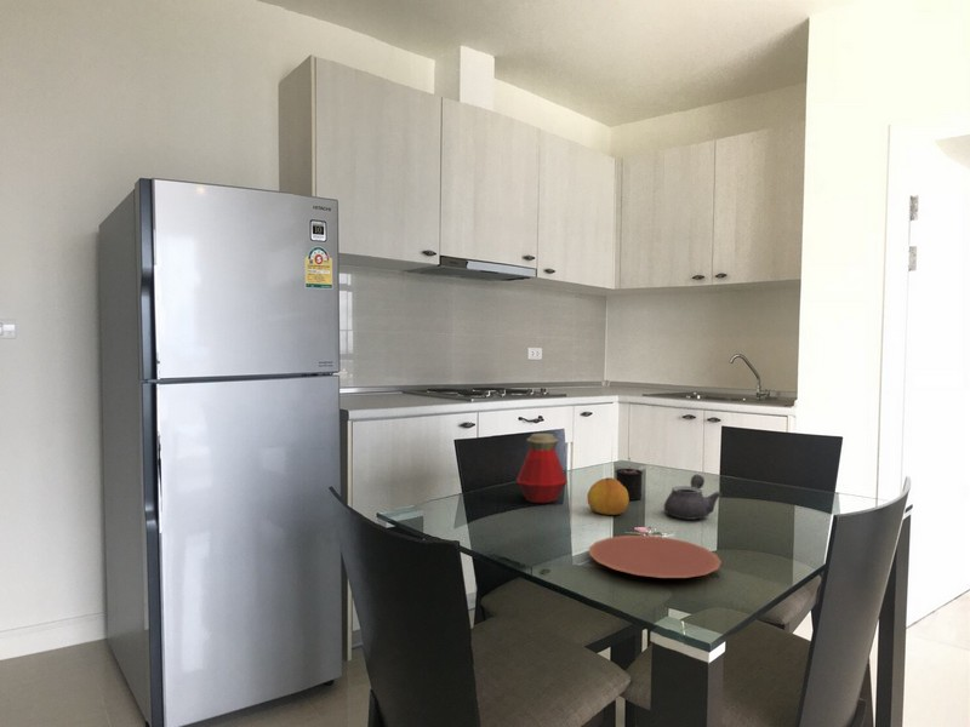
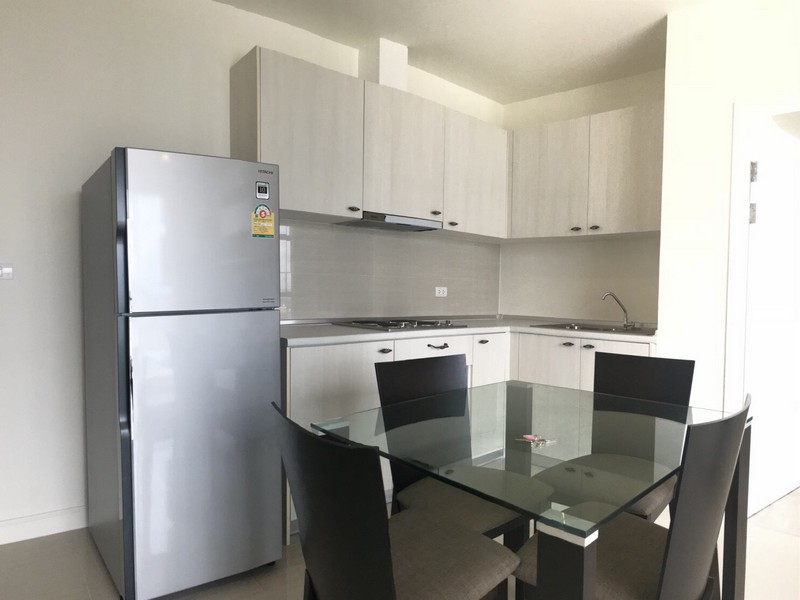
- plate (652, 560)
- teapot (692, 496)
- candle (628, 477)
- bottle (541, 466)
- fruit (607, 494)
